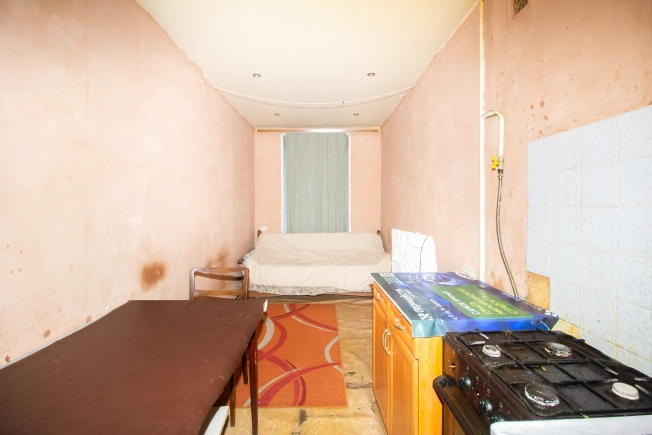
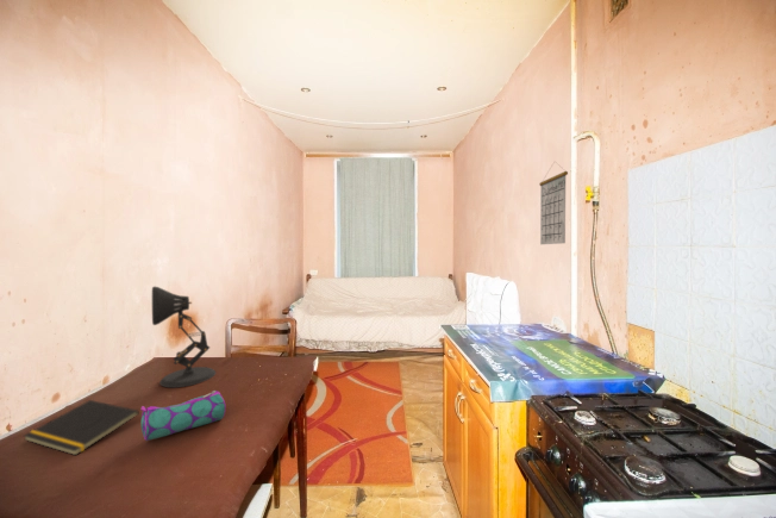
+ calendar (552, 202)
+ notepad (83, 424)
+ pencil case (184, 413)
+ desk lamp (184, 331)
